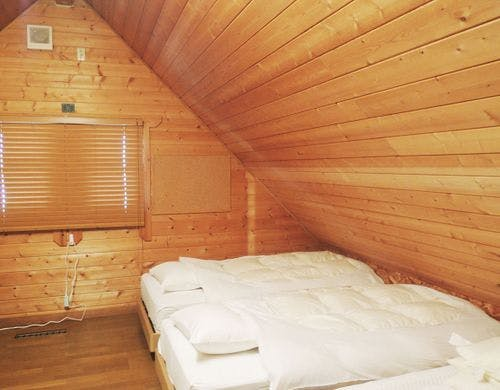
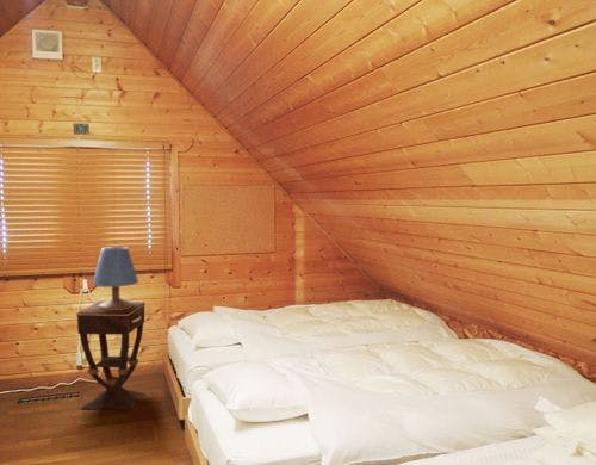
+ side table (113, 356)
+ table lamp (116, 277)
